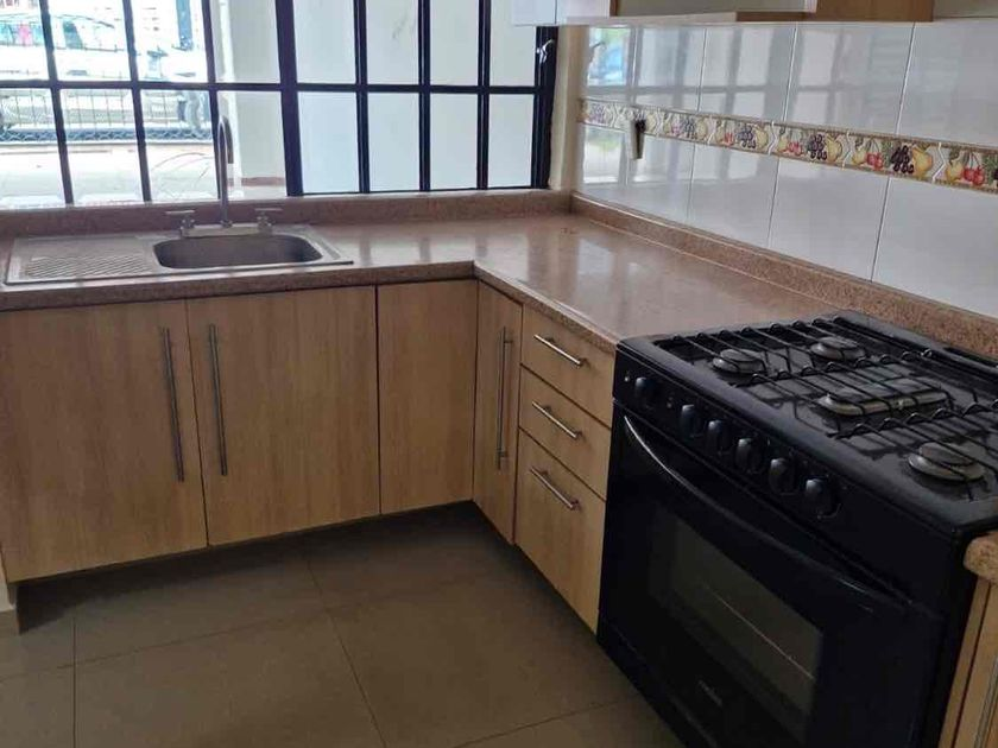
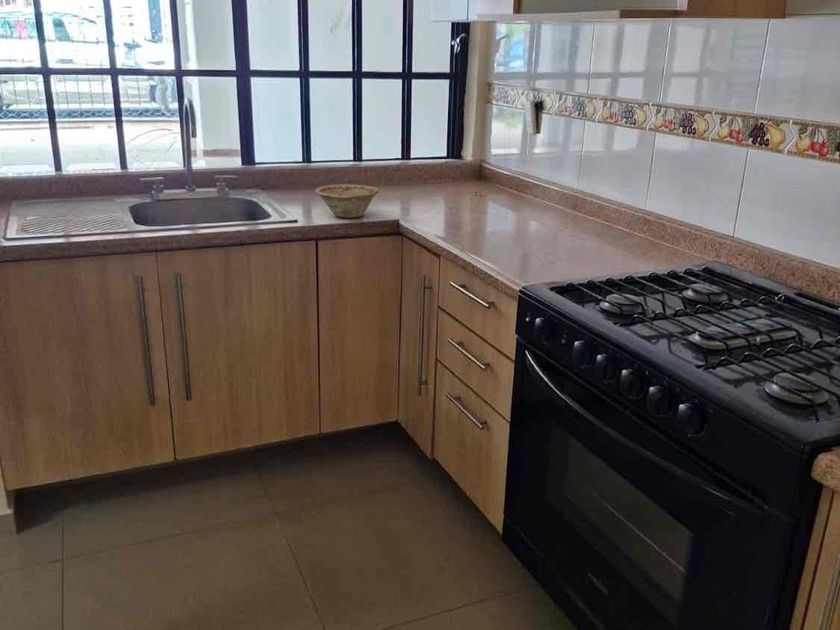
+ dish (347, 202)
